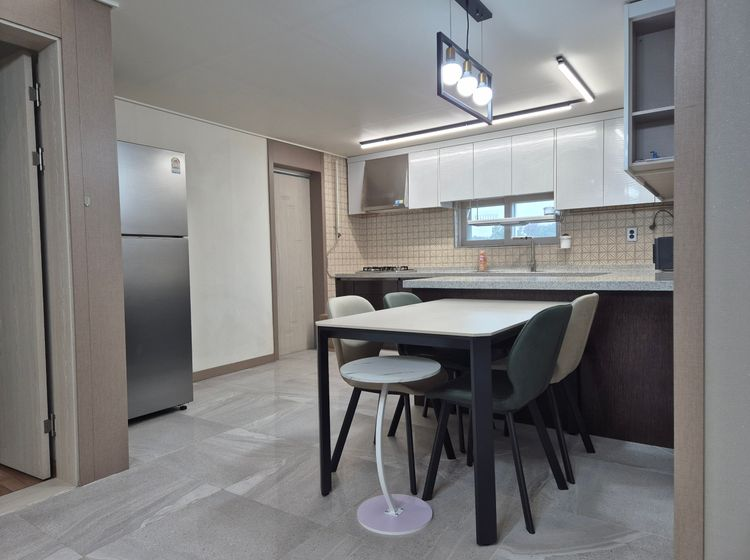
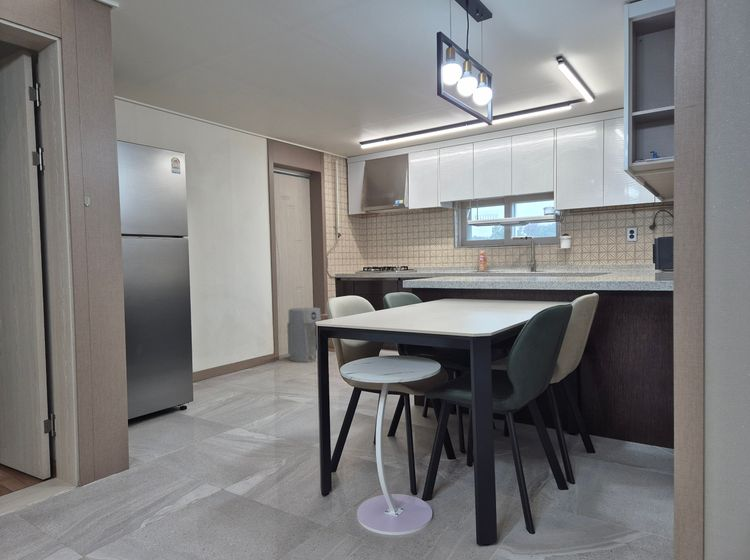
+ air purifier (304, 333)
